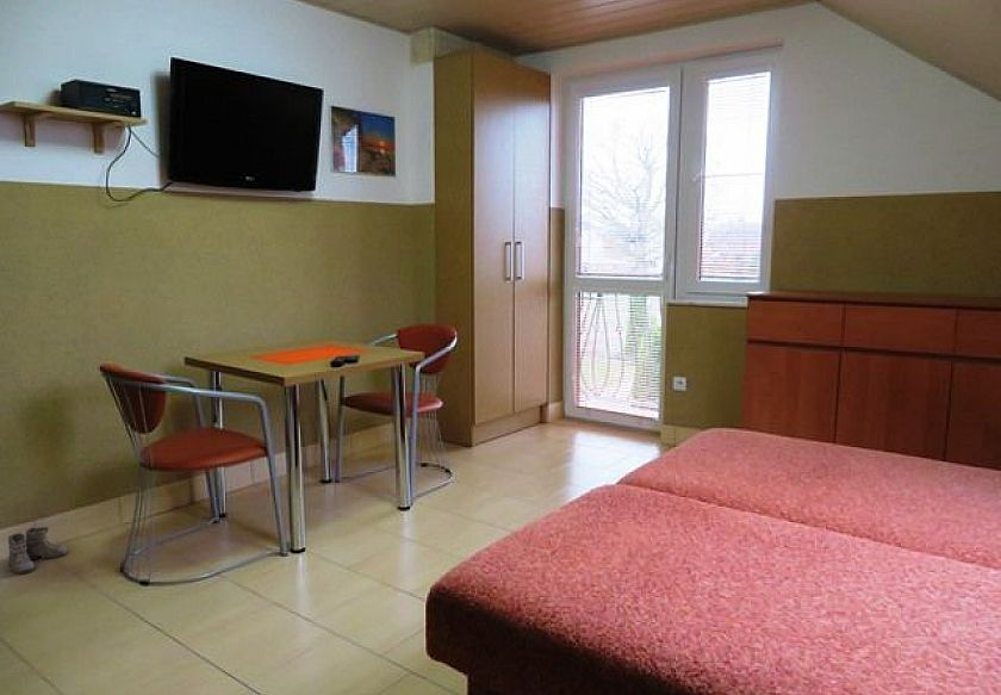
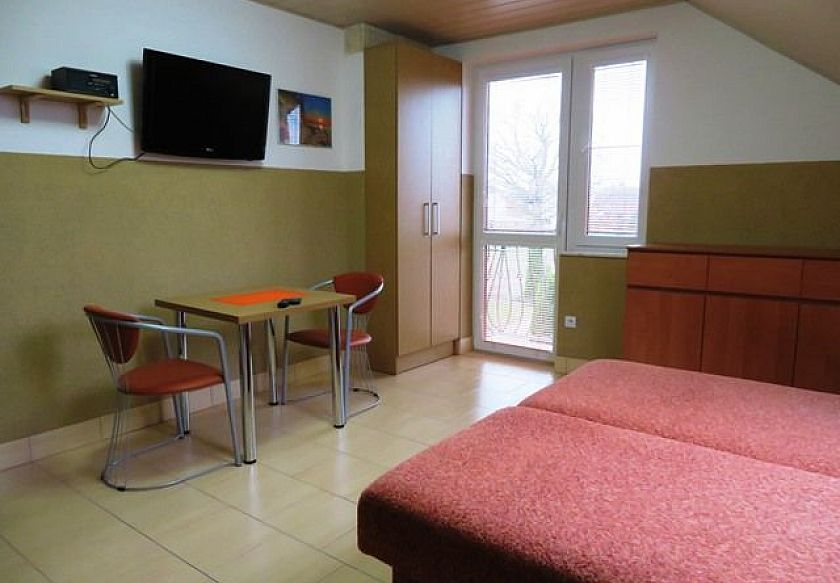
- boots (32, 547)
